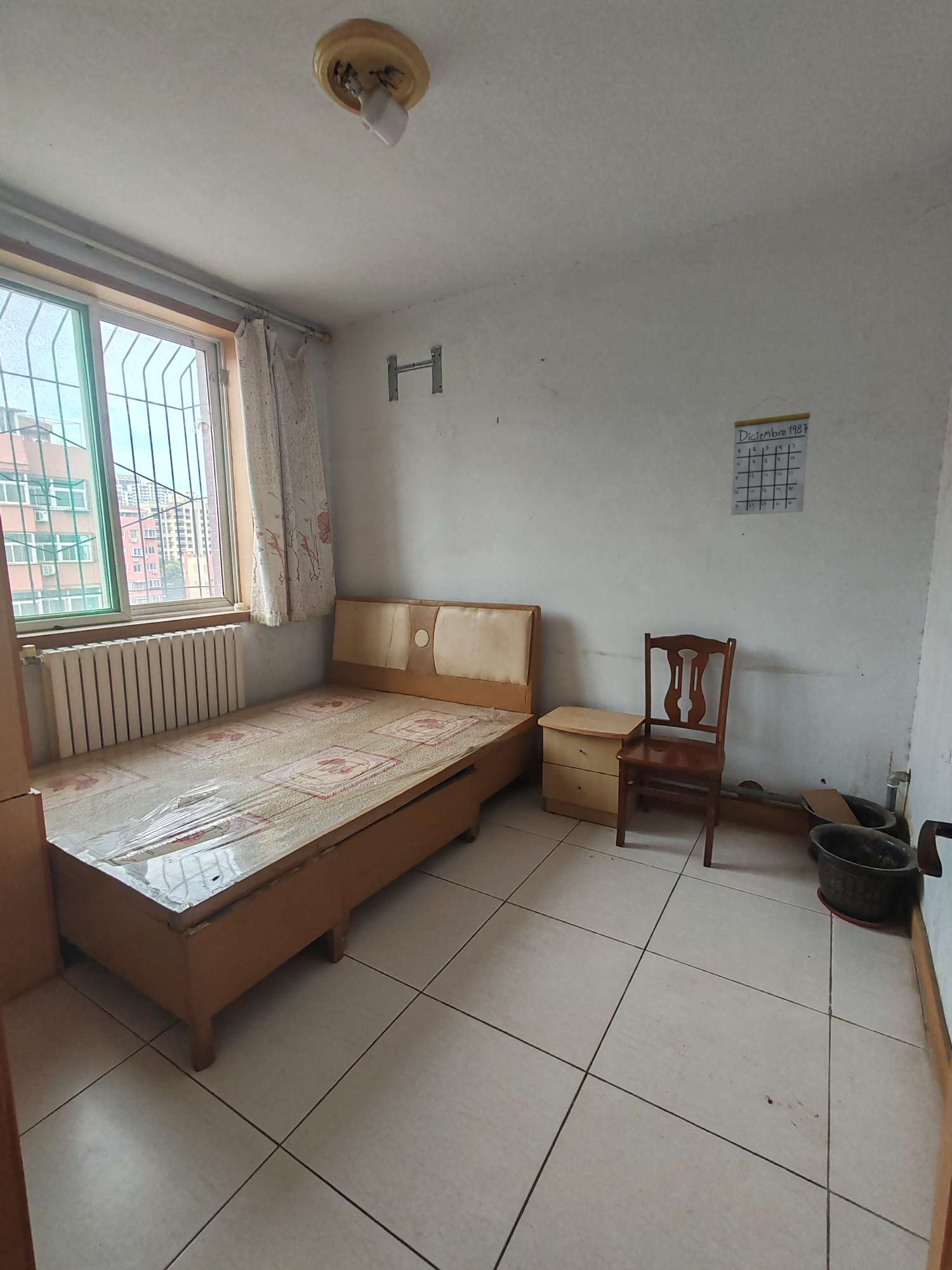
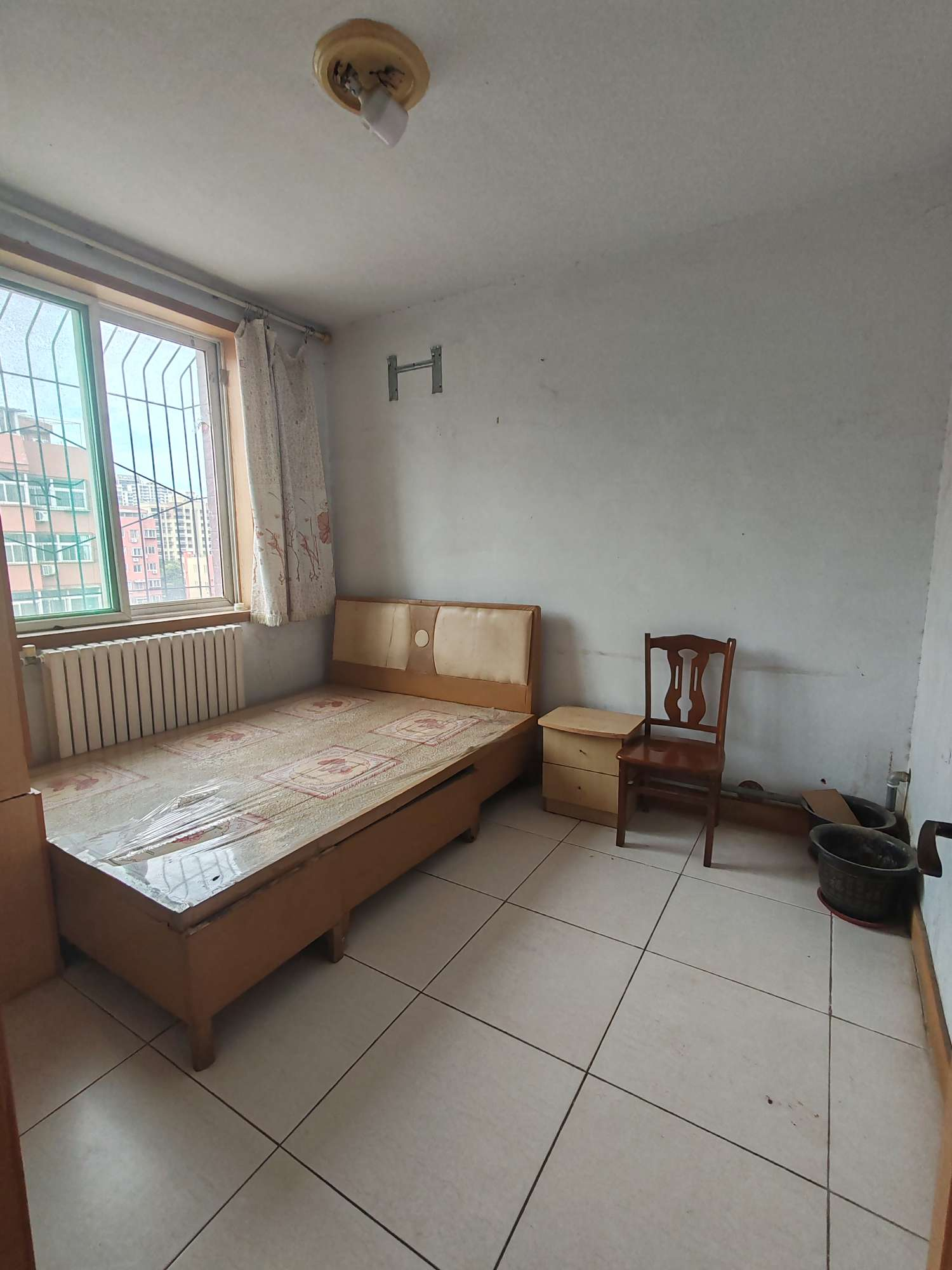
- calendar (769, 454)
